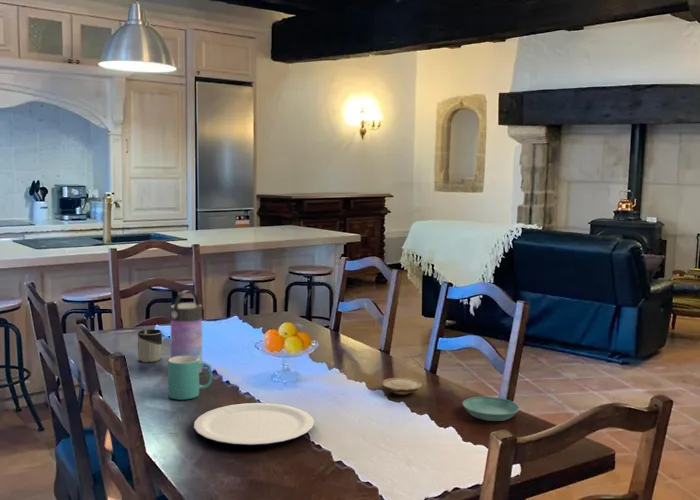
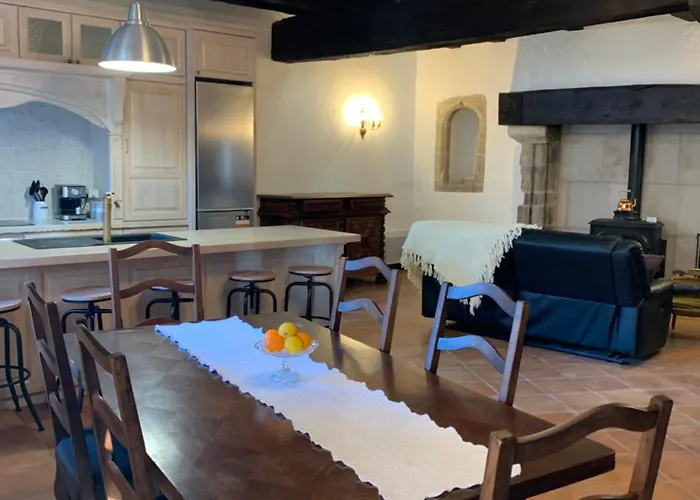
- plate (254, 424)
- wood slice (401, 387)
- mug (190, 376)
- water bottle (186, 331)
- cup (149, 344)
- saucer (490, 409)
